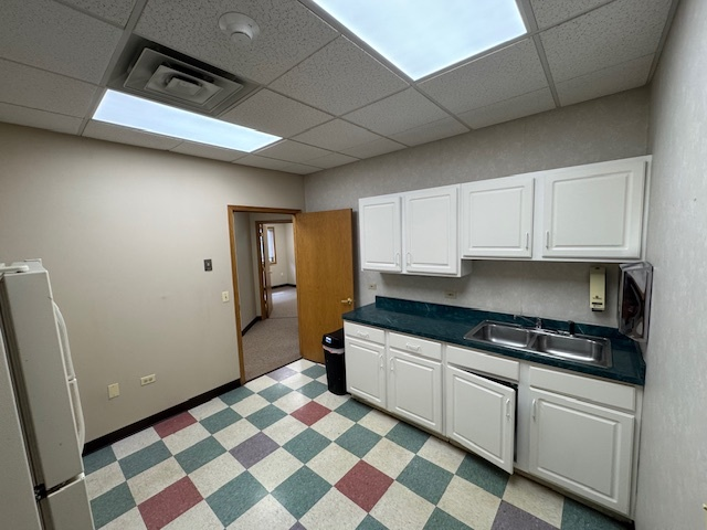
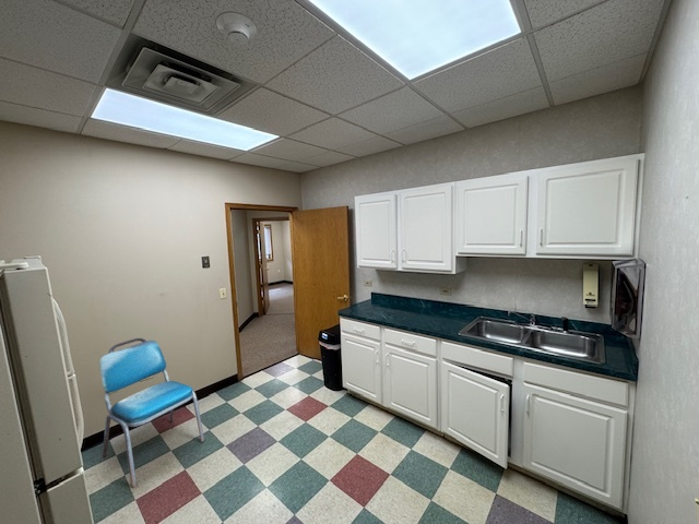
+ dining chair (149, 398)
